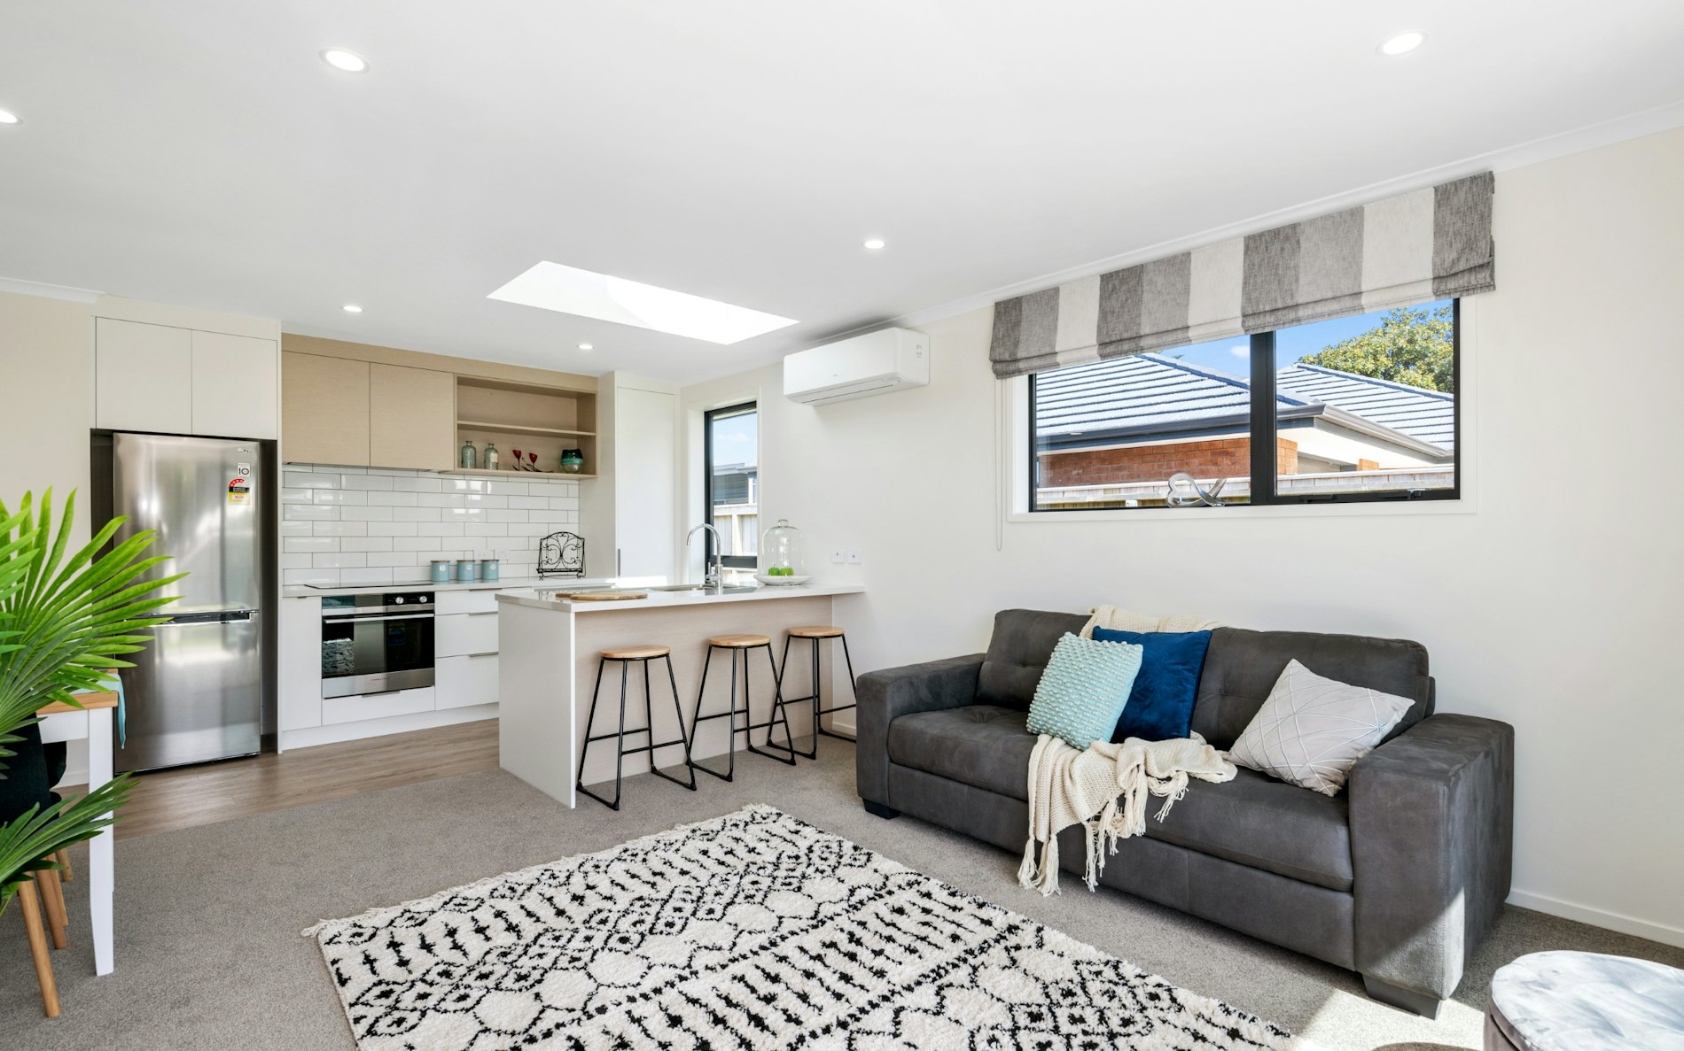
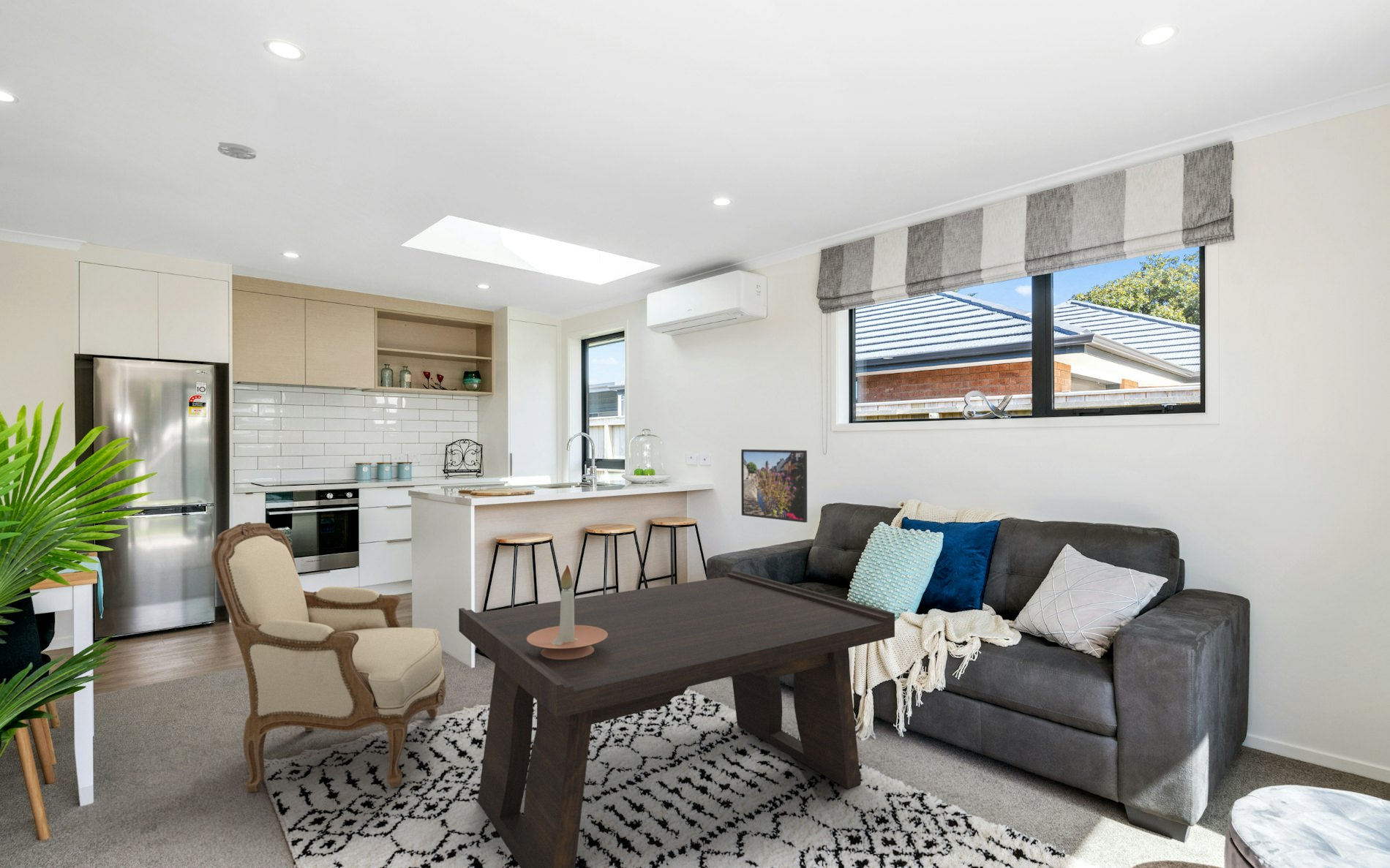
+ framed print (773, 484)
+ smoke detector (238, 152)
+ armchair (343, 636)
+ coffee table (670, 699)
+ candle holder (567, 607)
